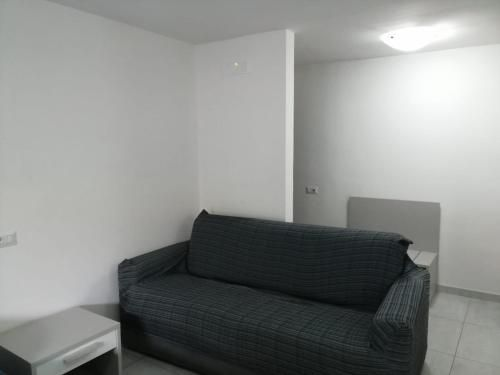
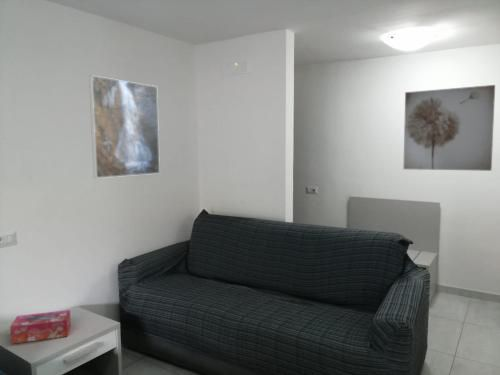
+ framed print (127, 129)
+ wall art (446, 129)
+ tissue box (42, 326)
